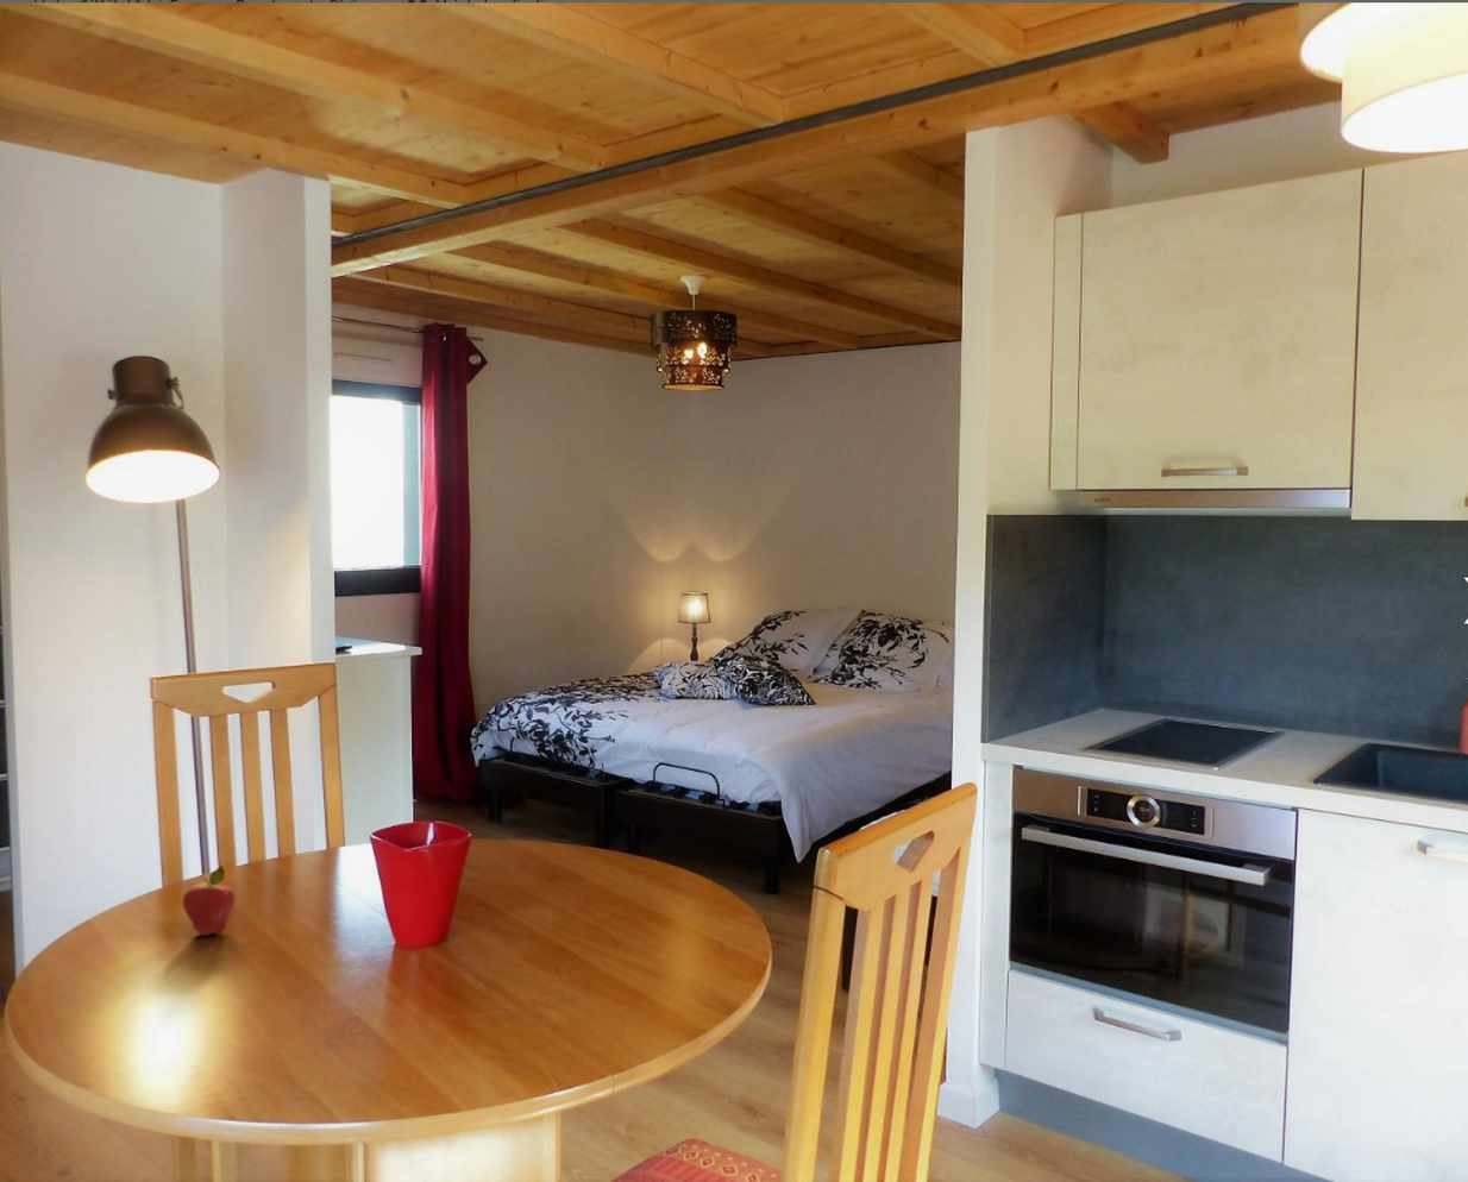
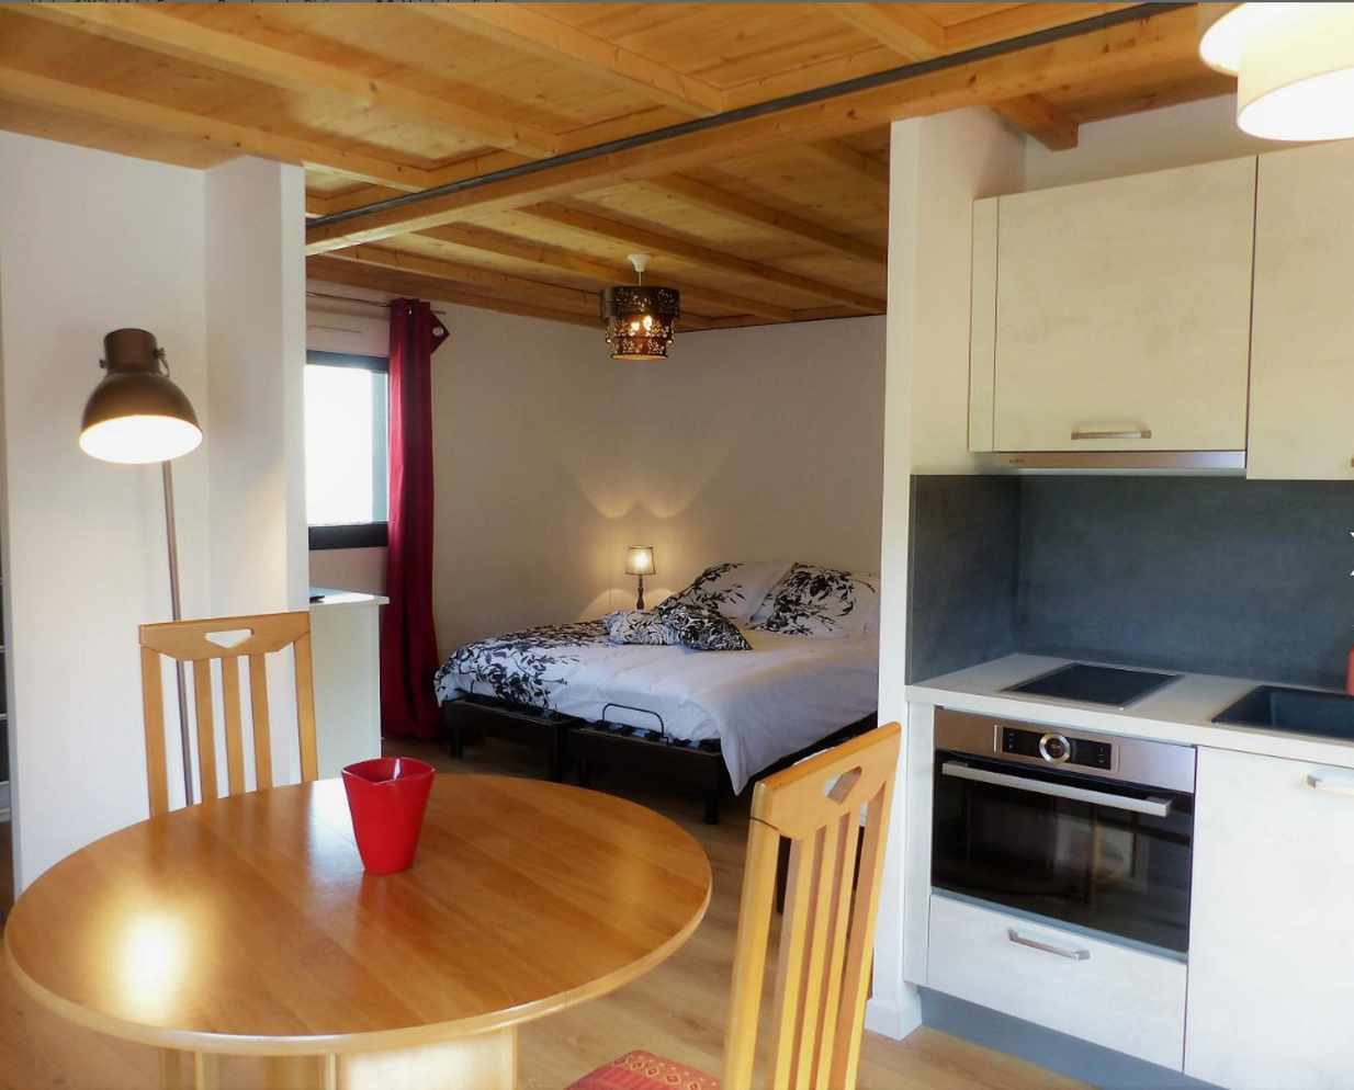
- fruit (210, 897)
